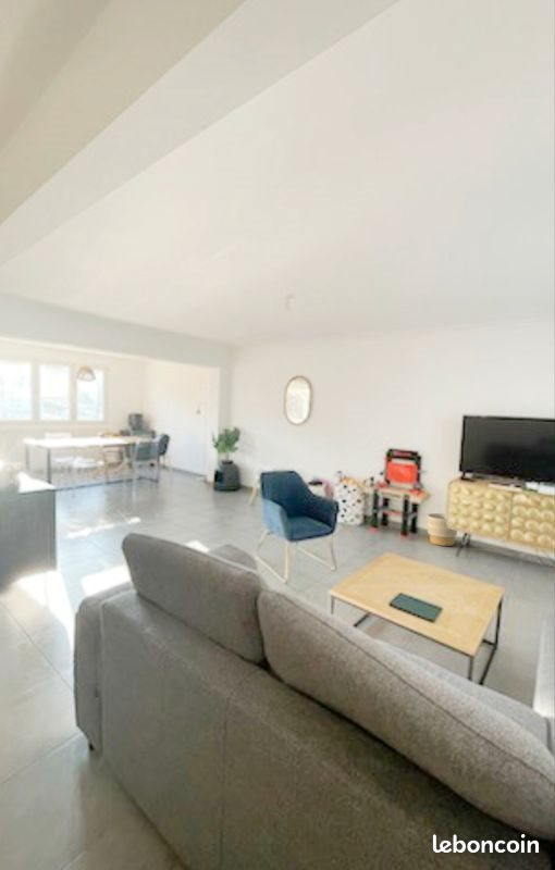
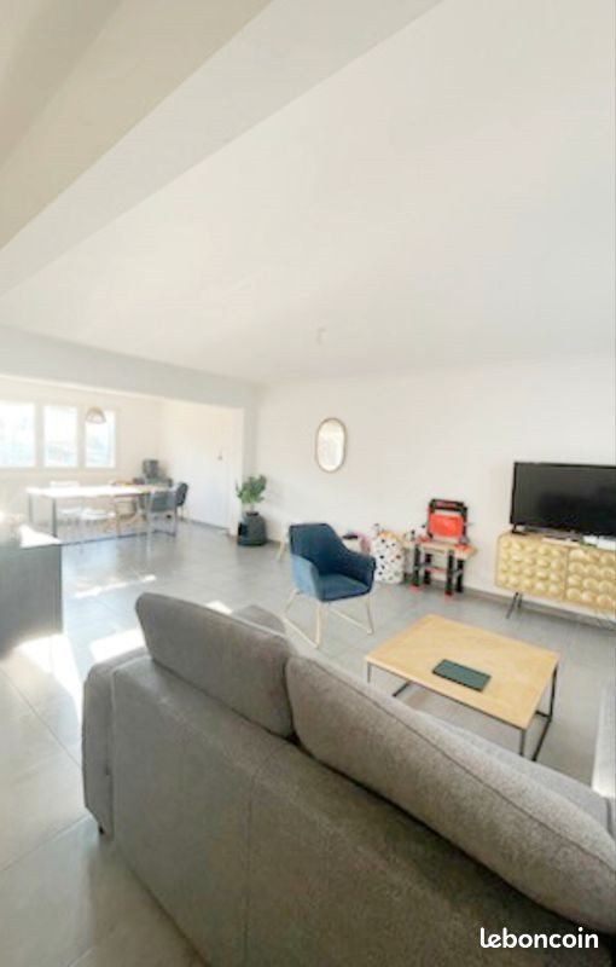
- planter (442, 529)
